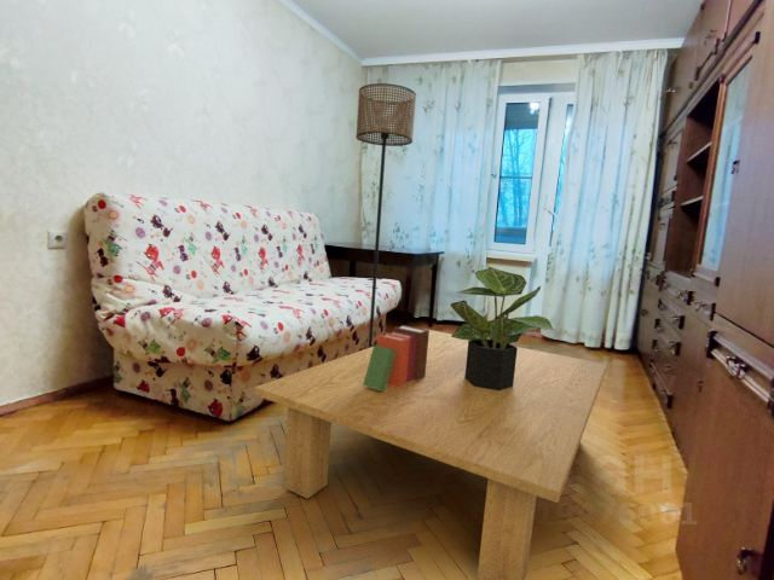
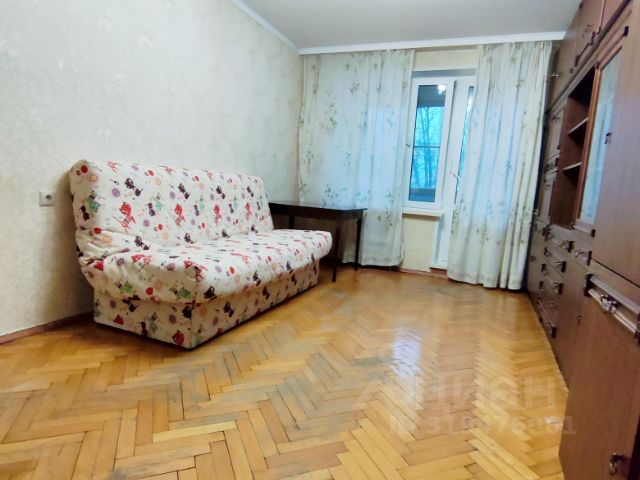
- floor lamp (377, 240)
- books (394, 356)
- coffee table (456, 417)
- potted plant (501, 326)
